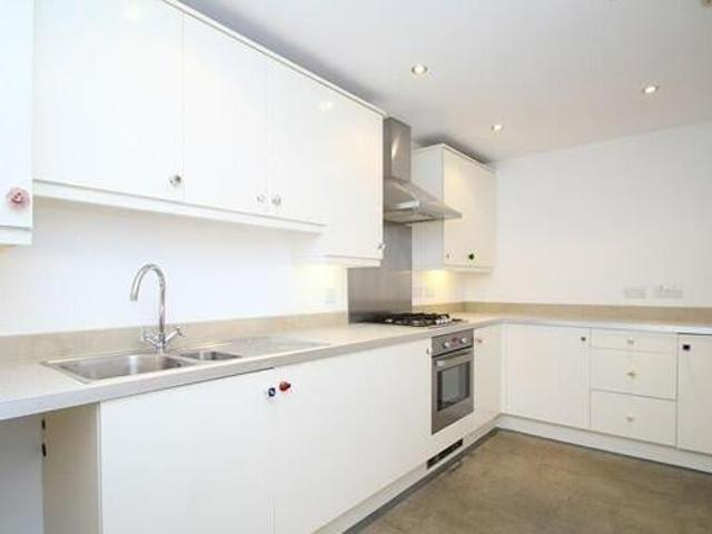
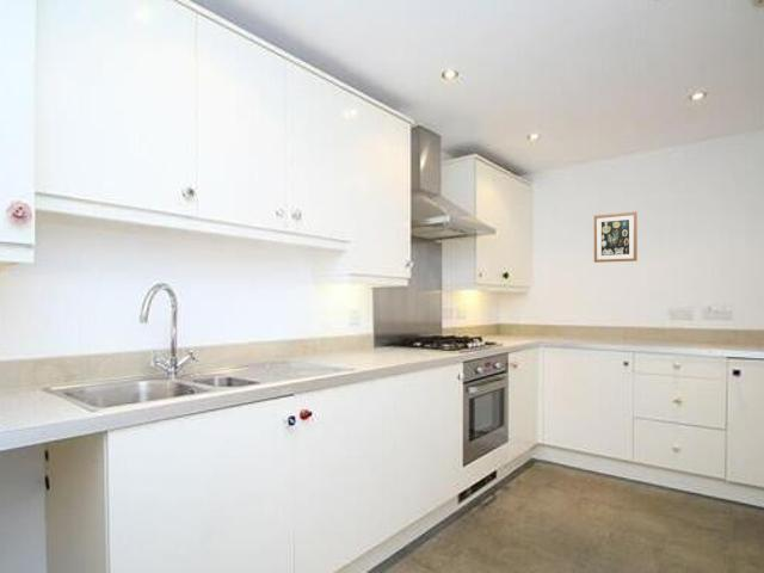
+ wall art (615, 238)
